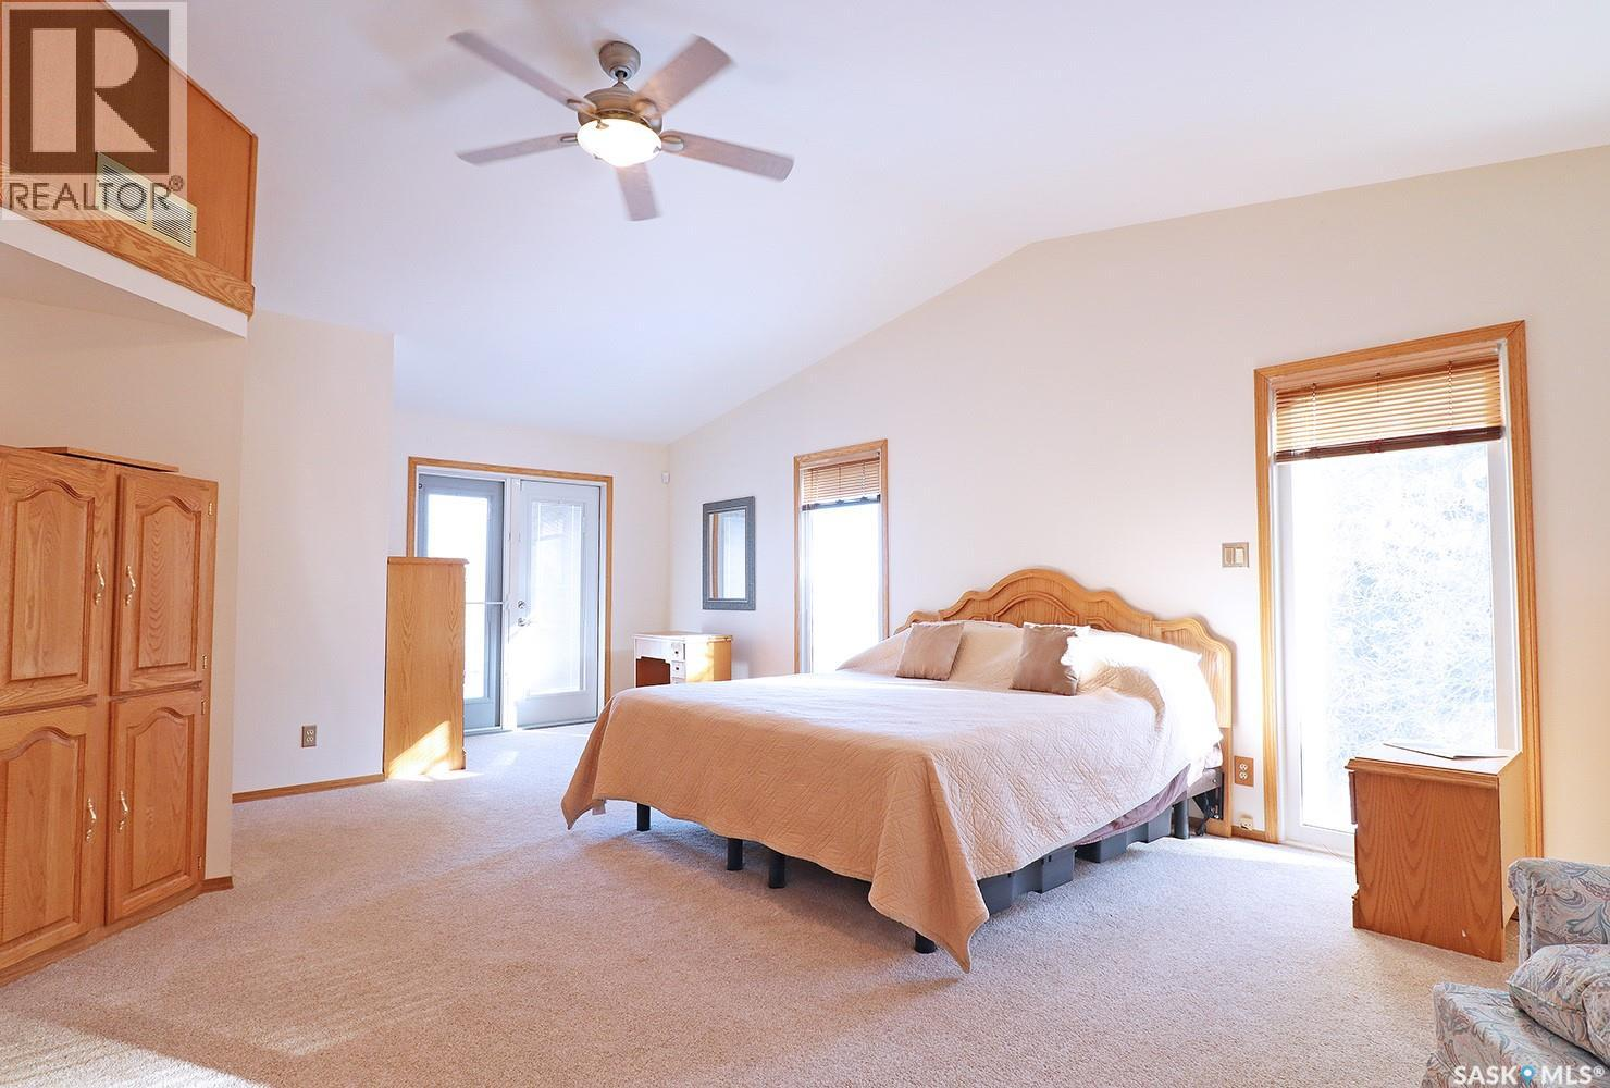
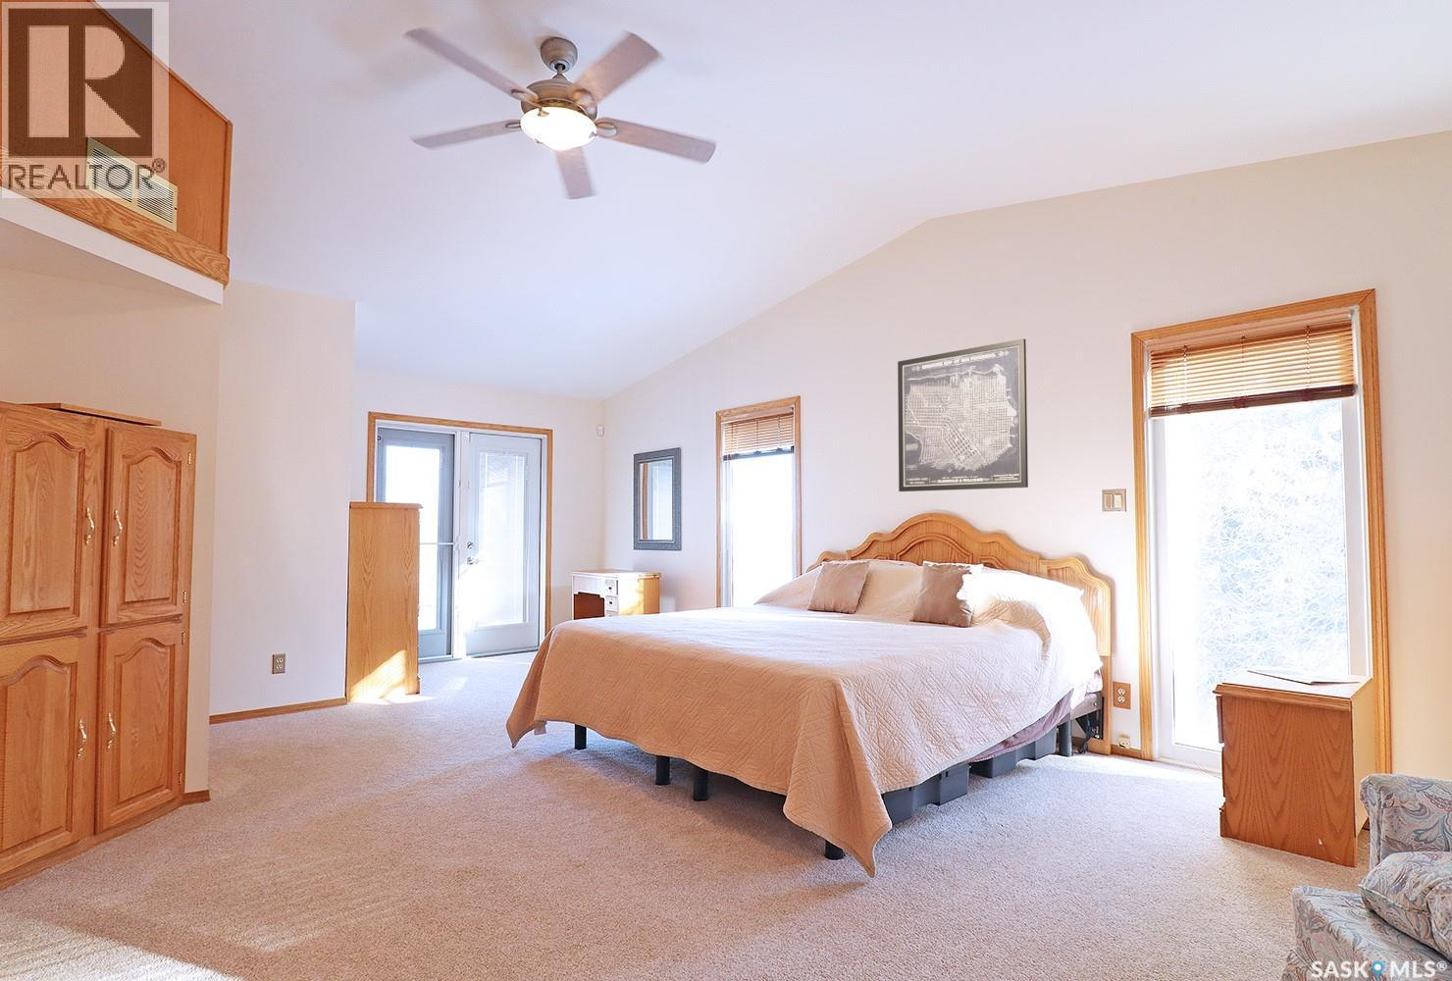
+ wall art (957, 419)
